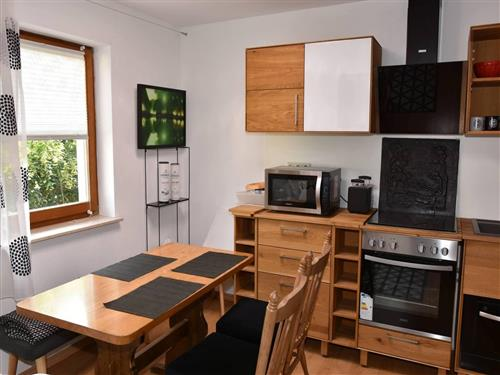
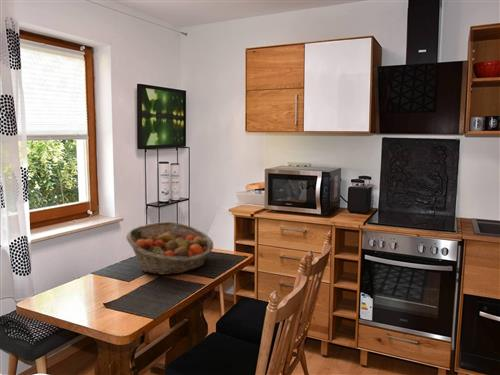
+ fruit basket (171, 246)
